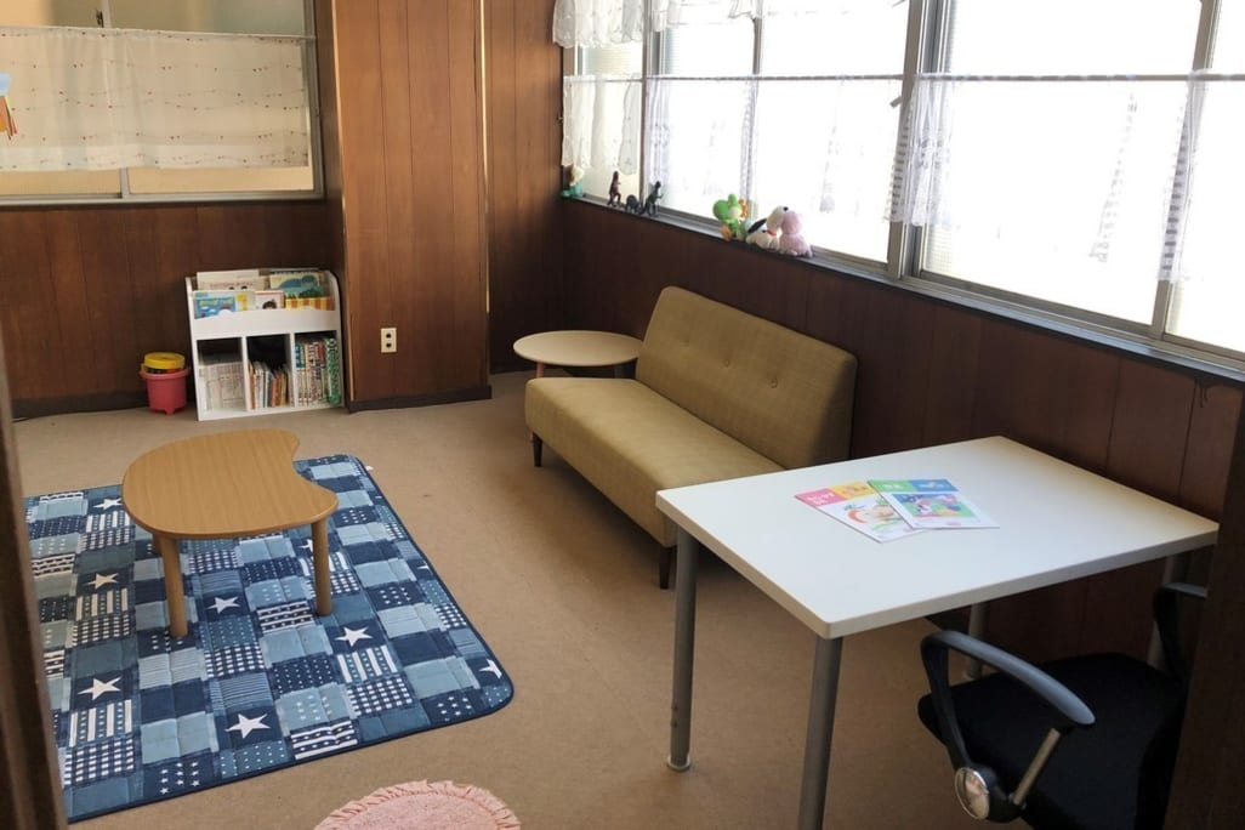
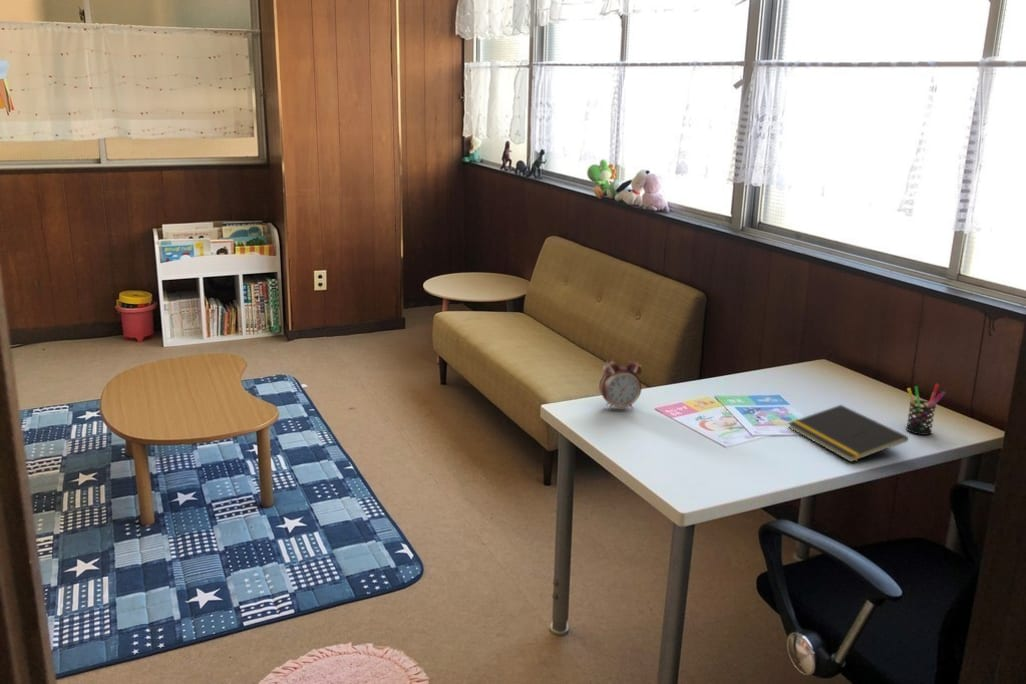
+ alarm clock (621, 381)
+ pen holder (922, 407)
+ notepad (845, 431)
